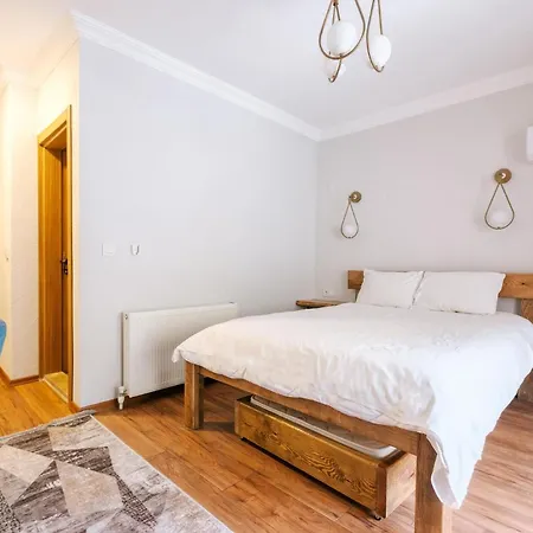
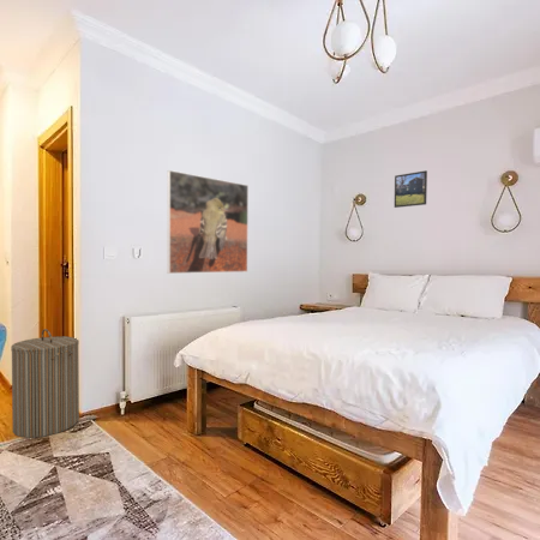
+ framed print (210, 226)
+ laundry hamper (46, 377)
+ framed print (409, 190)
